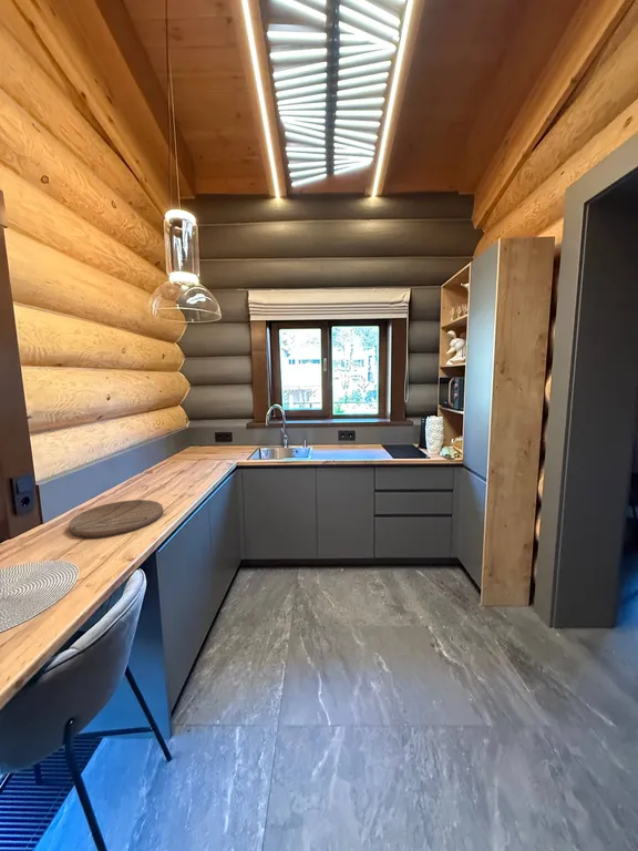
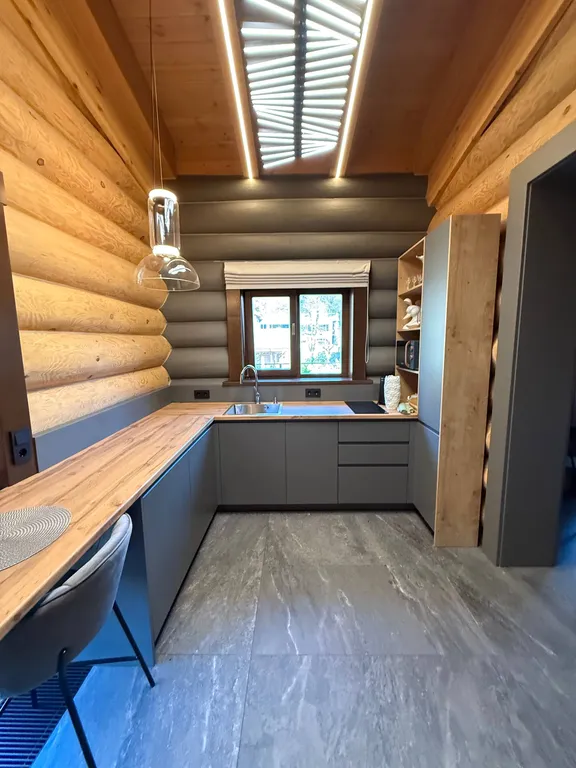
- cutting board (119, 516)
